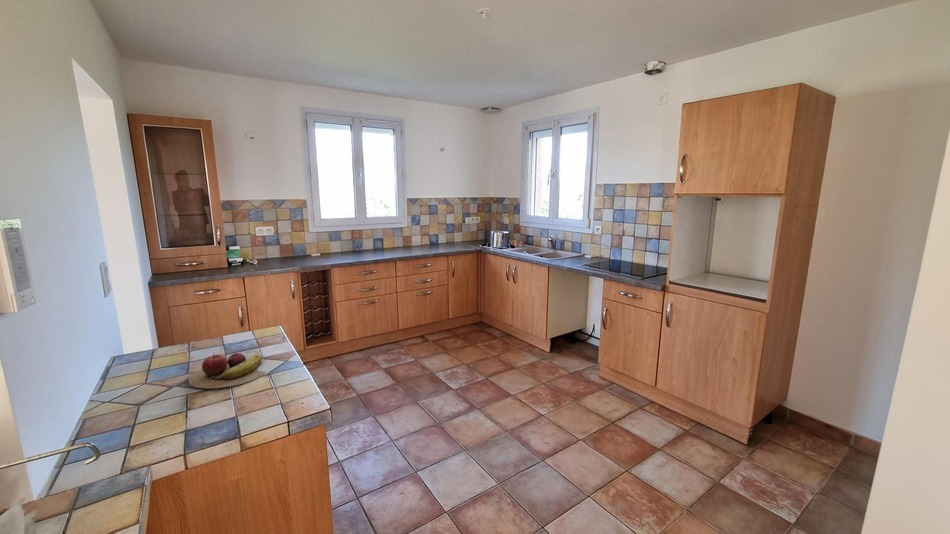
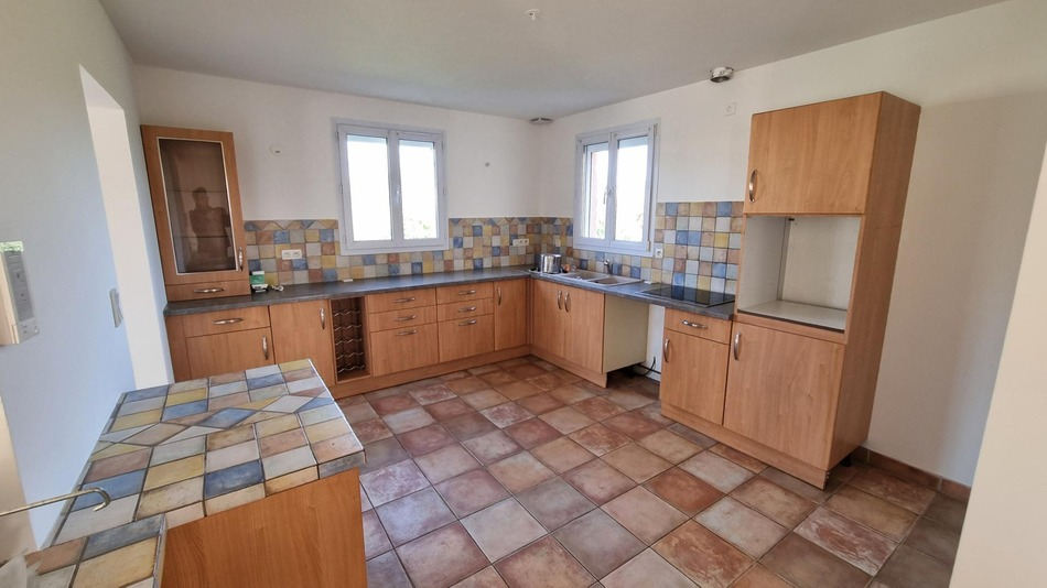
- fruit (231, 361)
